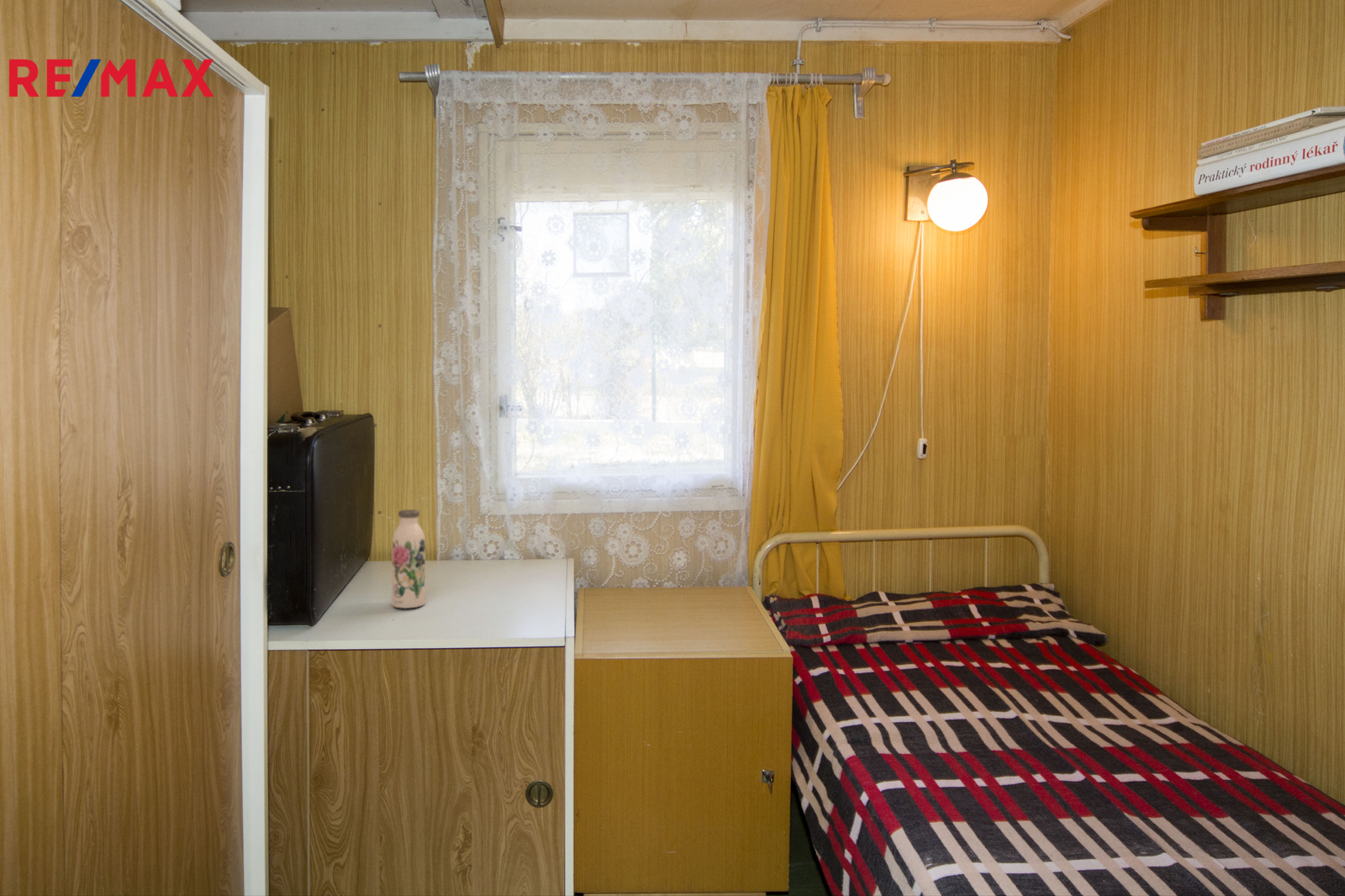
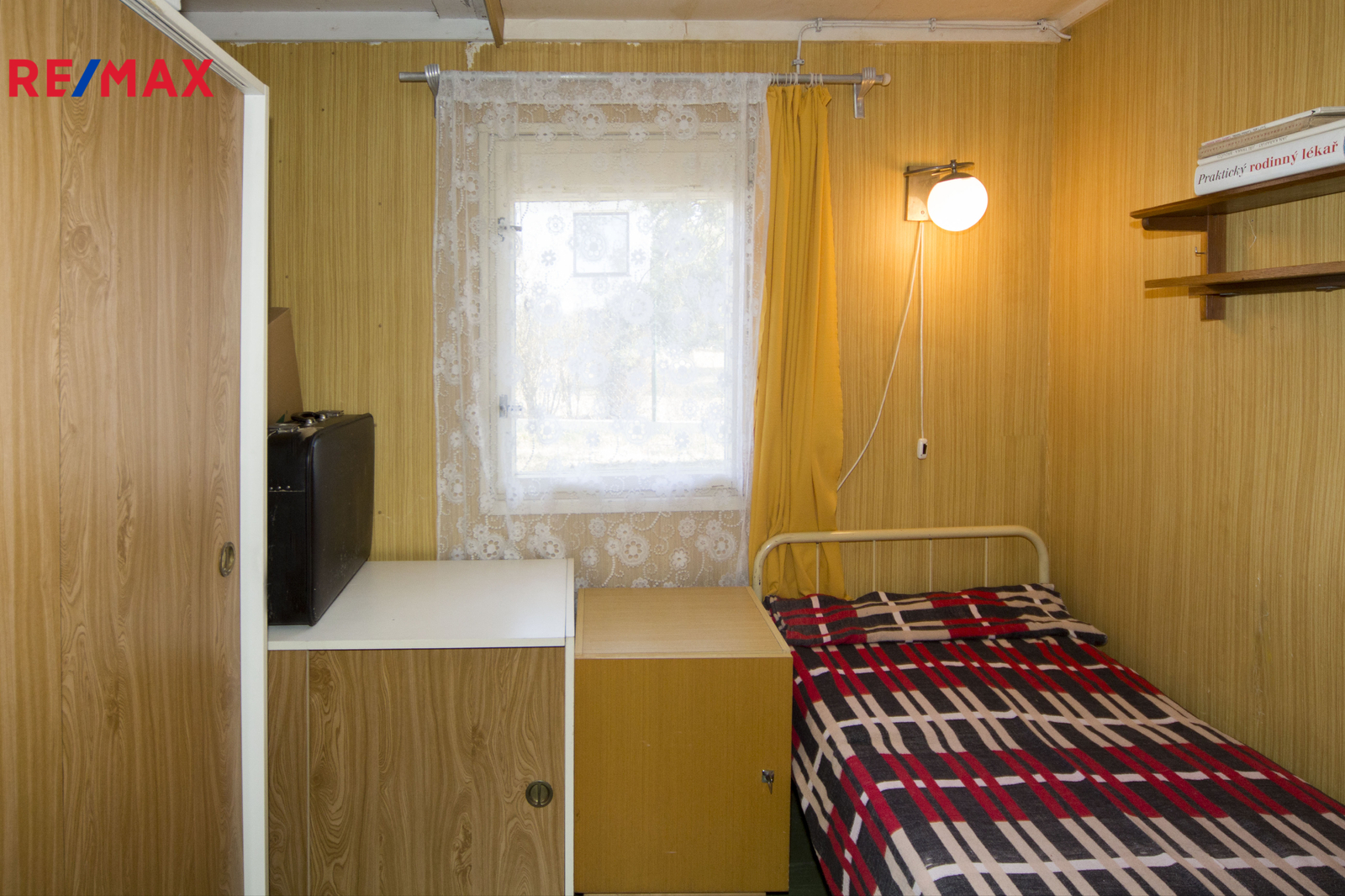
- water bottle (409, 557)
